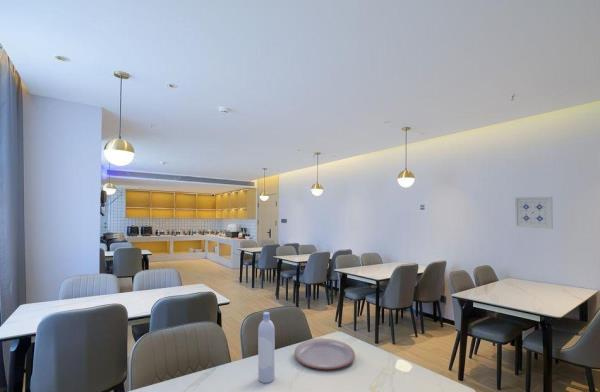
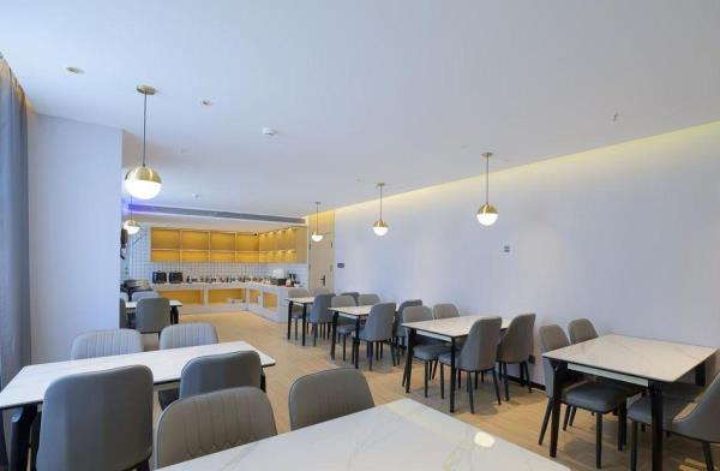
- wall art (533, 212)
- plate (324, 354)
- bottle (266, 345)
